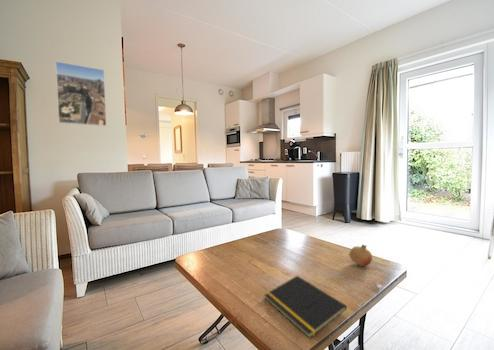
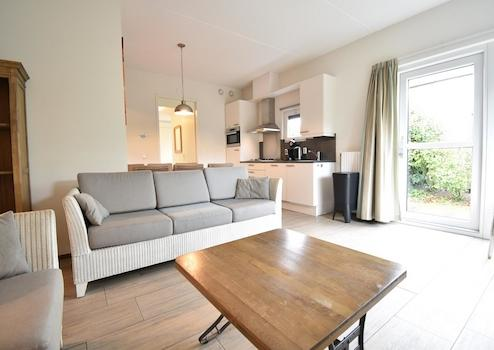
- notepad (302, 301)
- fruit (360, 254)
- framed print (82, 95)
